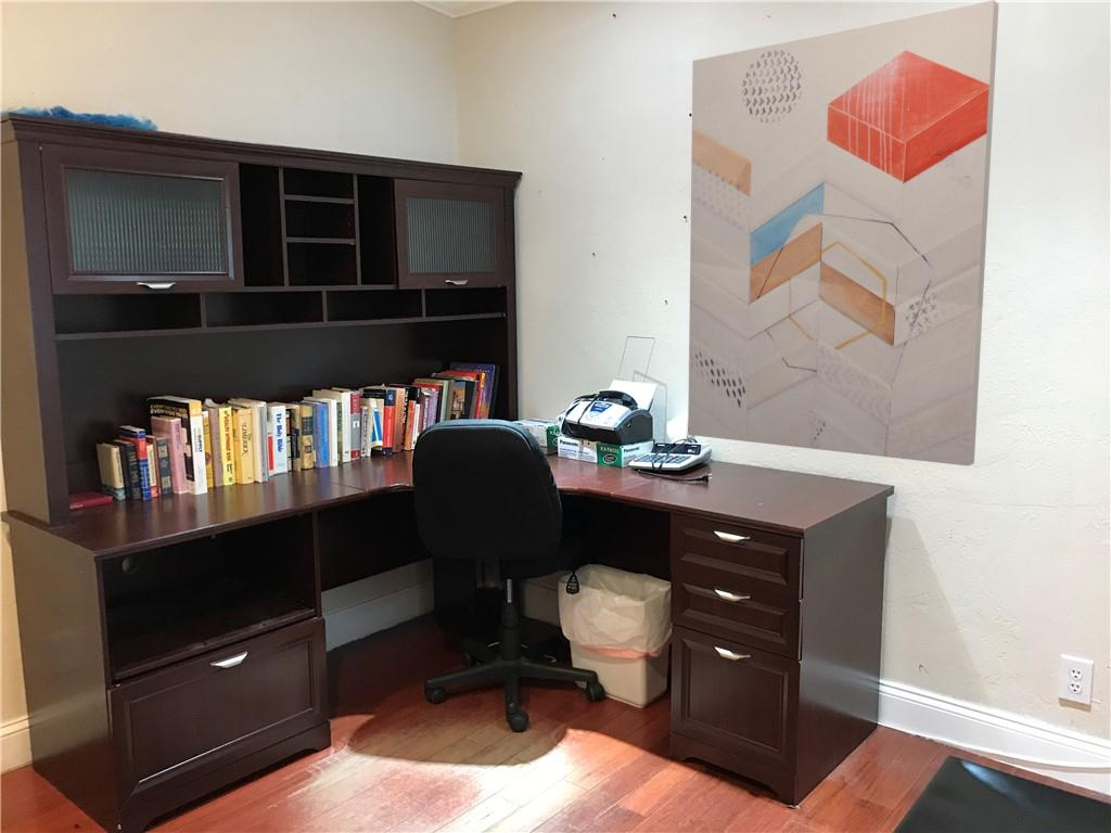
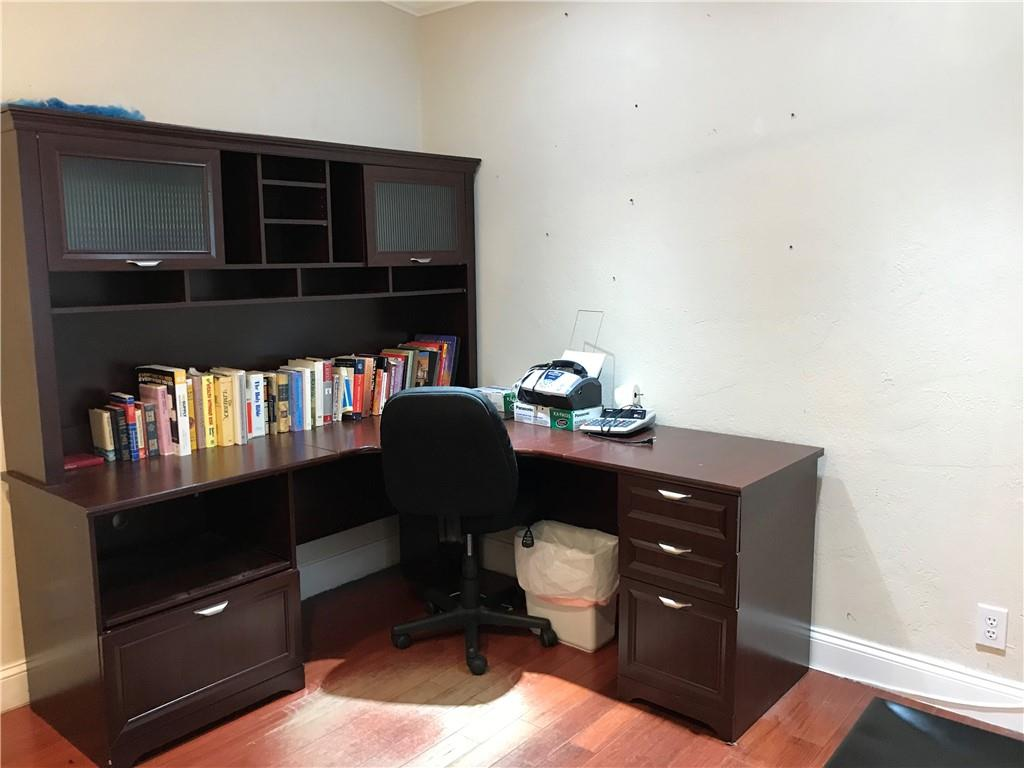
- wall art (822, 246)
